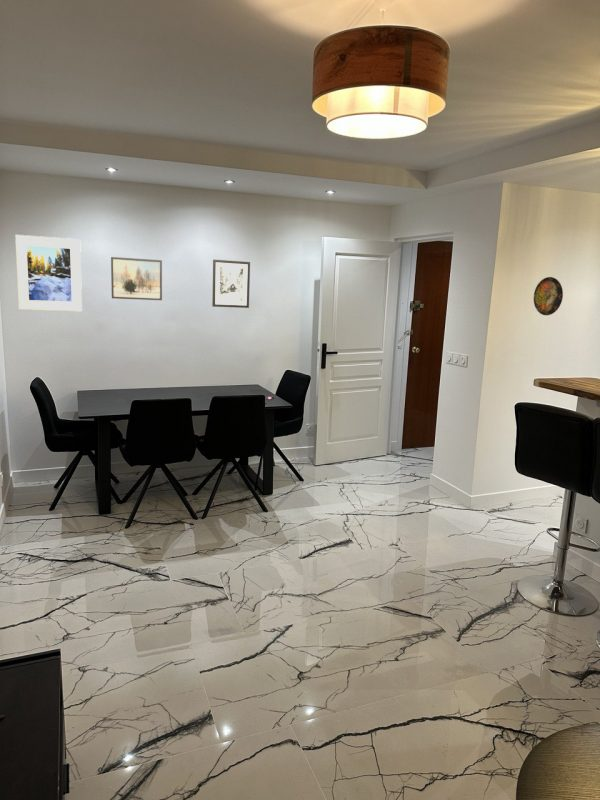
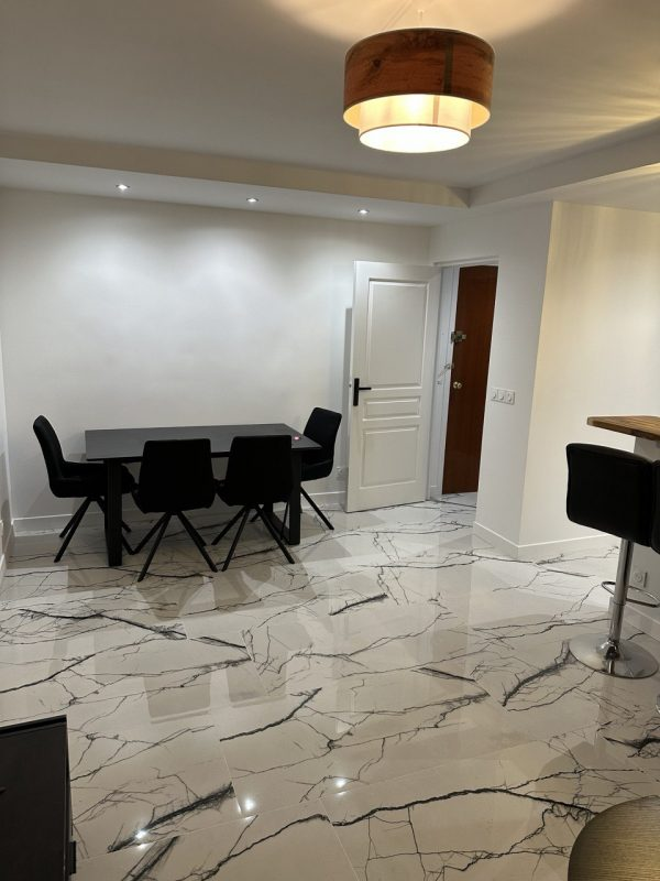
- wall art (231, 284)
- decorative plate (547, 296)
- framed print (49, 274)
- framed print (137, 279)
